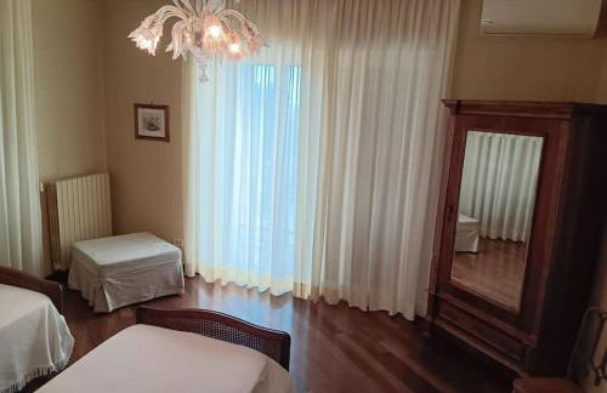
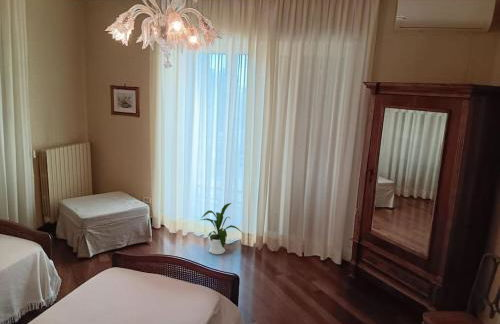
+ house plant (218, 228)
